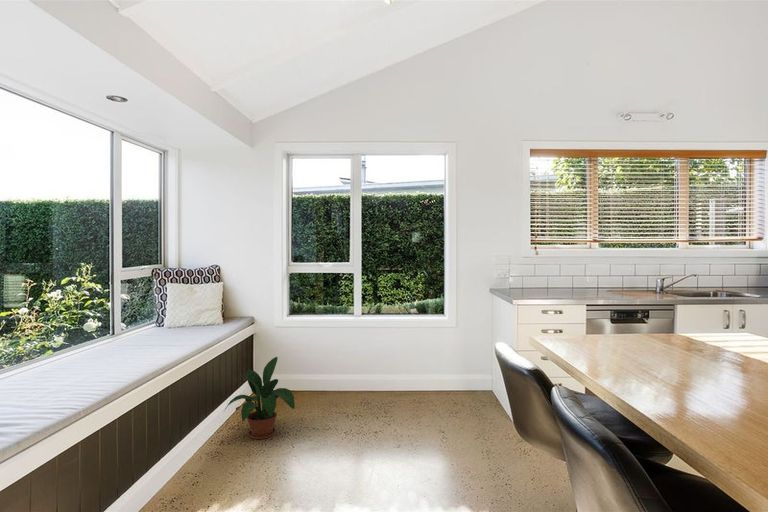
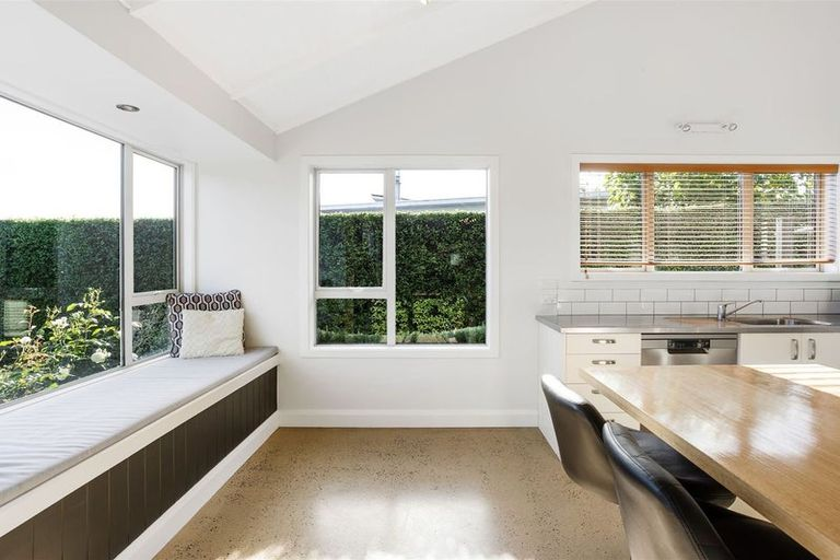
- potted plant (263, 397)
